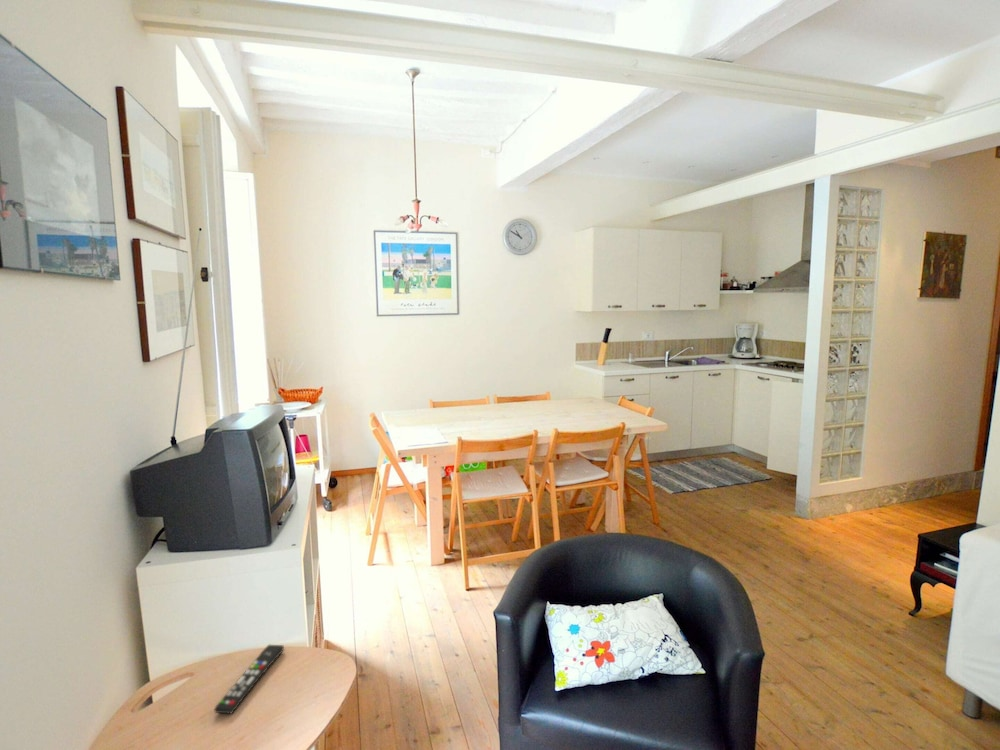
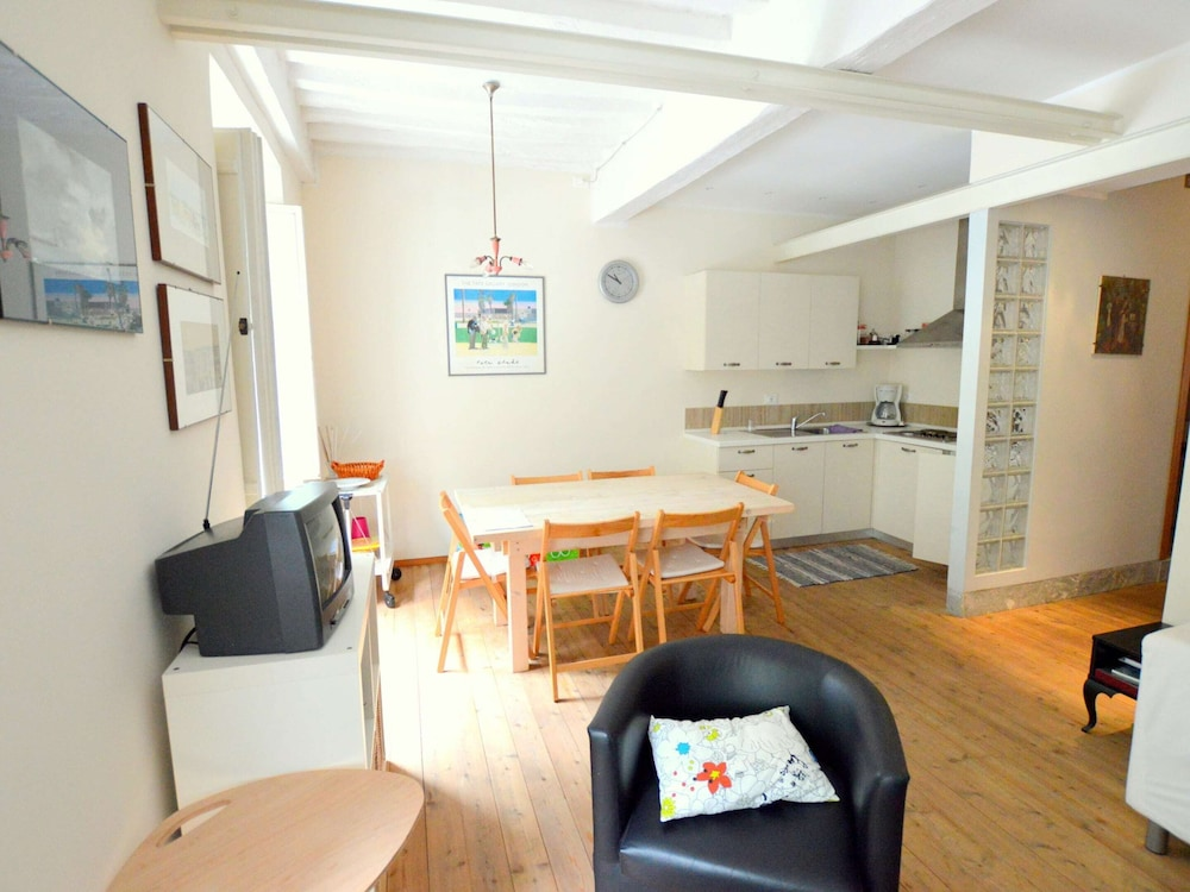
- remote control (252, 675)
